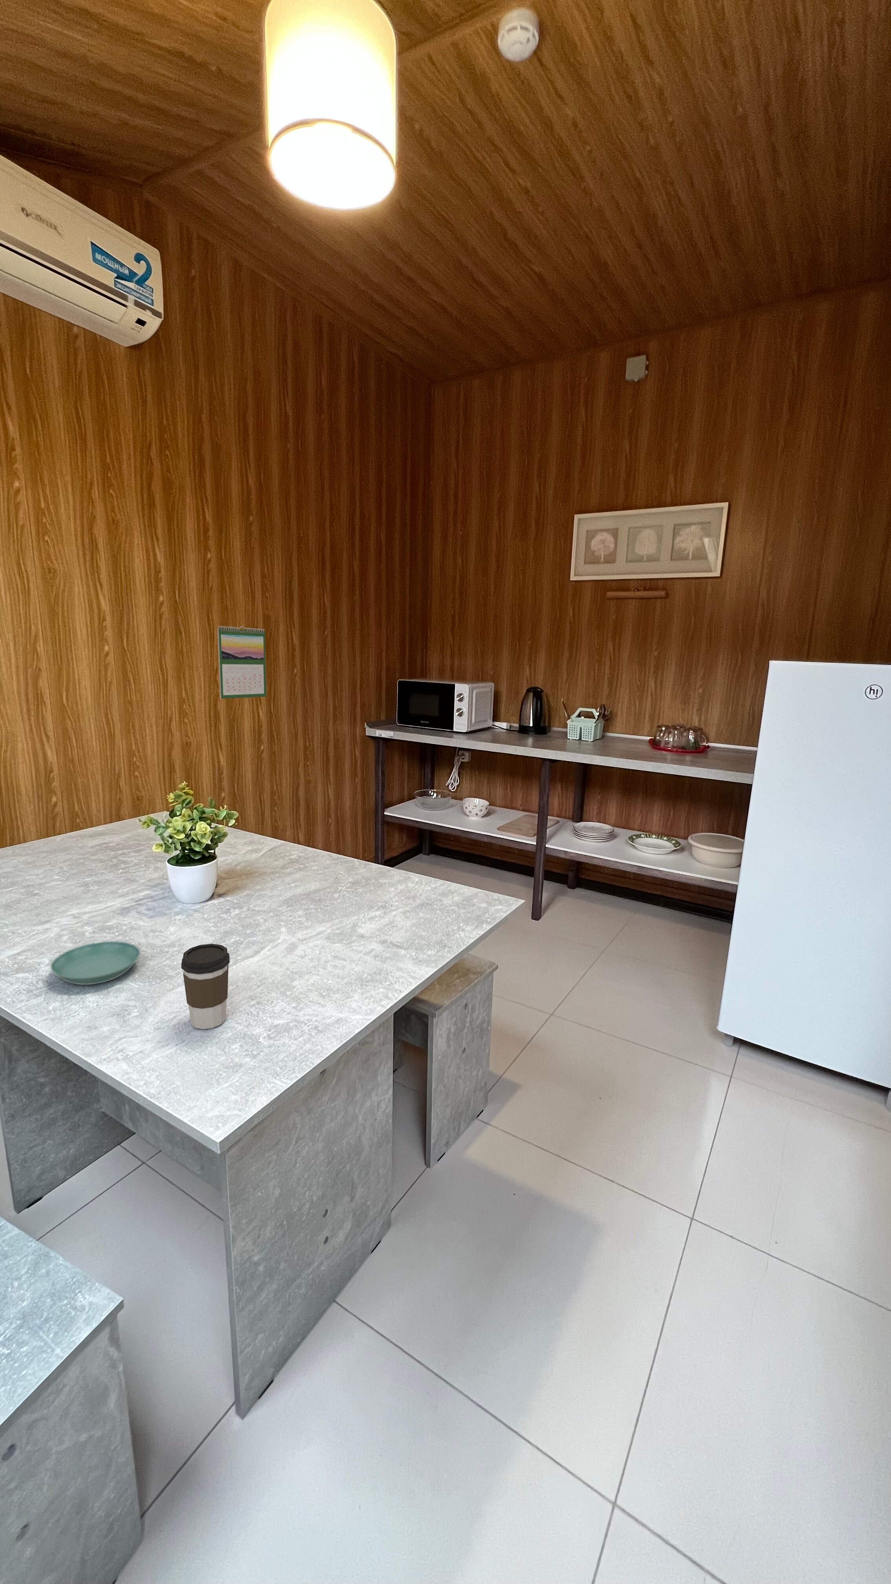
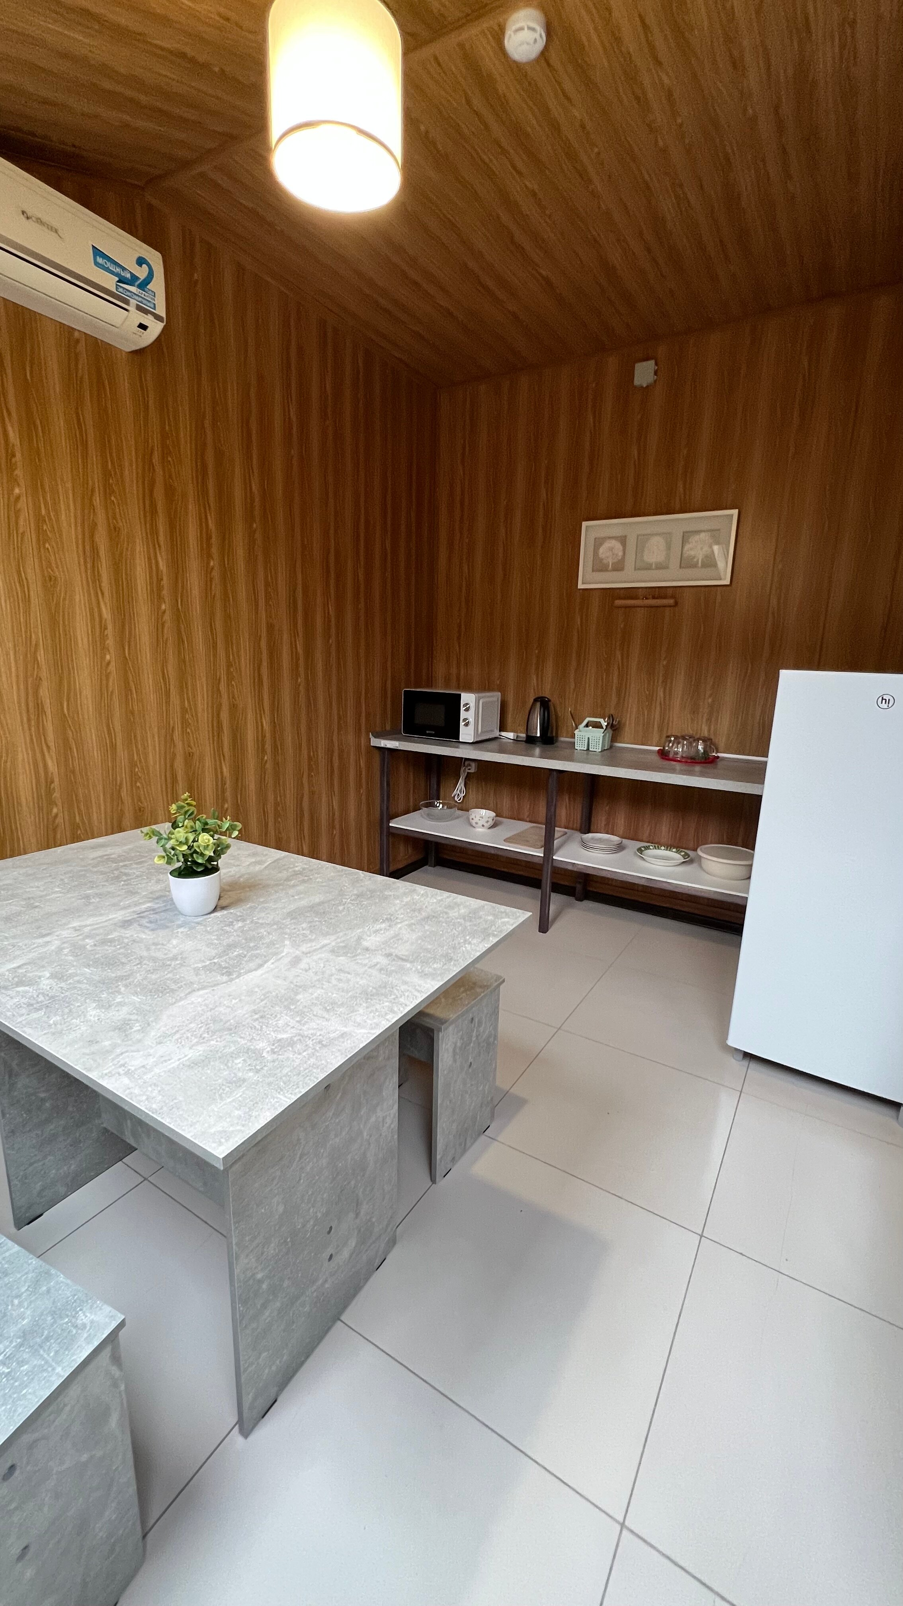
- coffee cup (207, 987)
- calendar (243, 663)
- saucer (97, 965)
